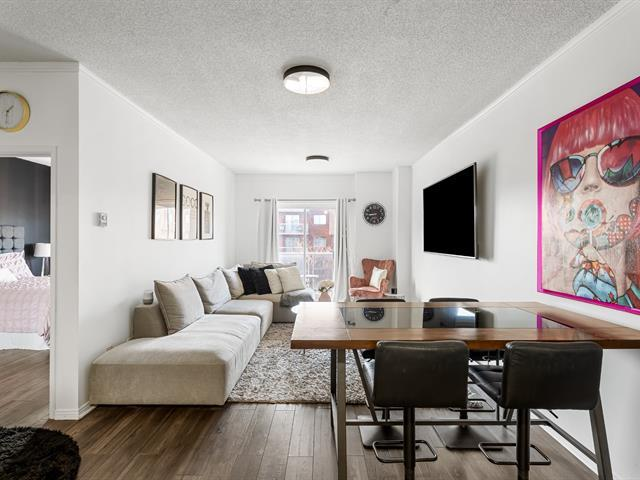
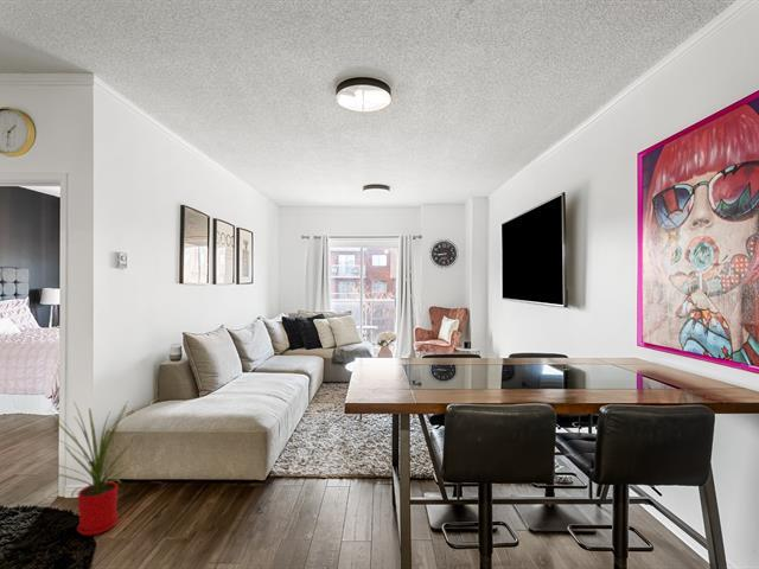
+ house plant (98, 465)
